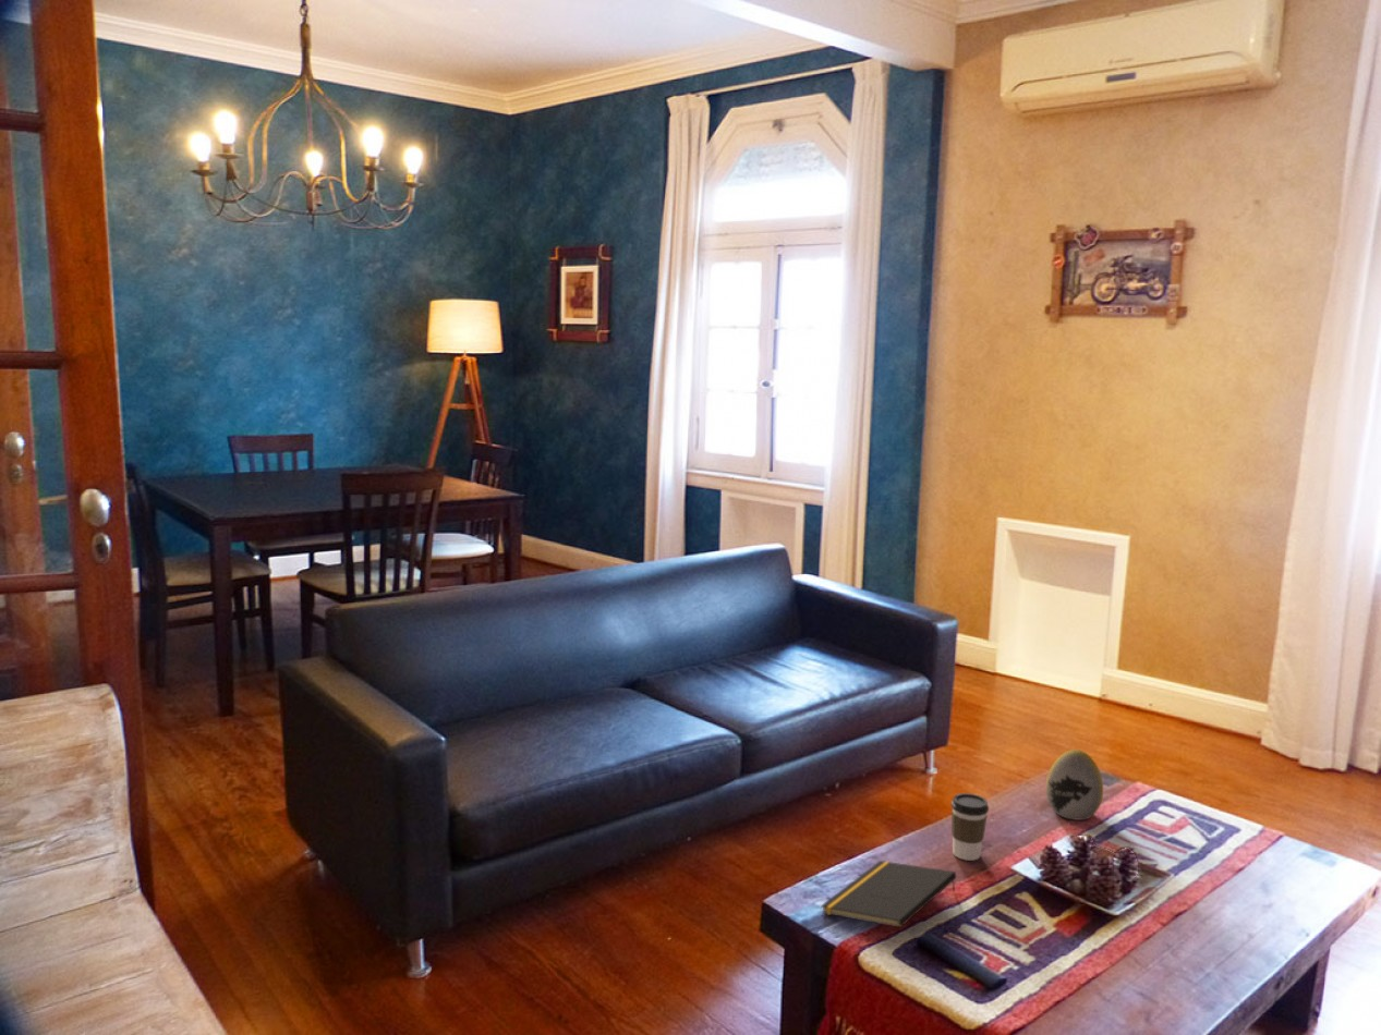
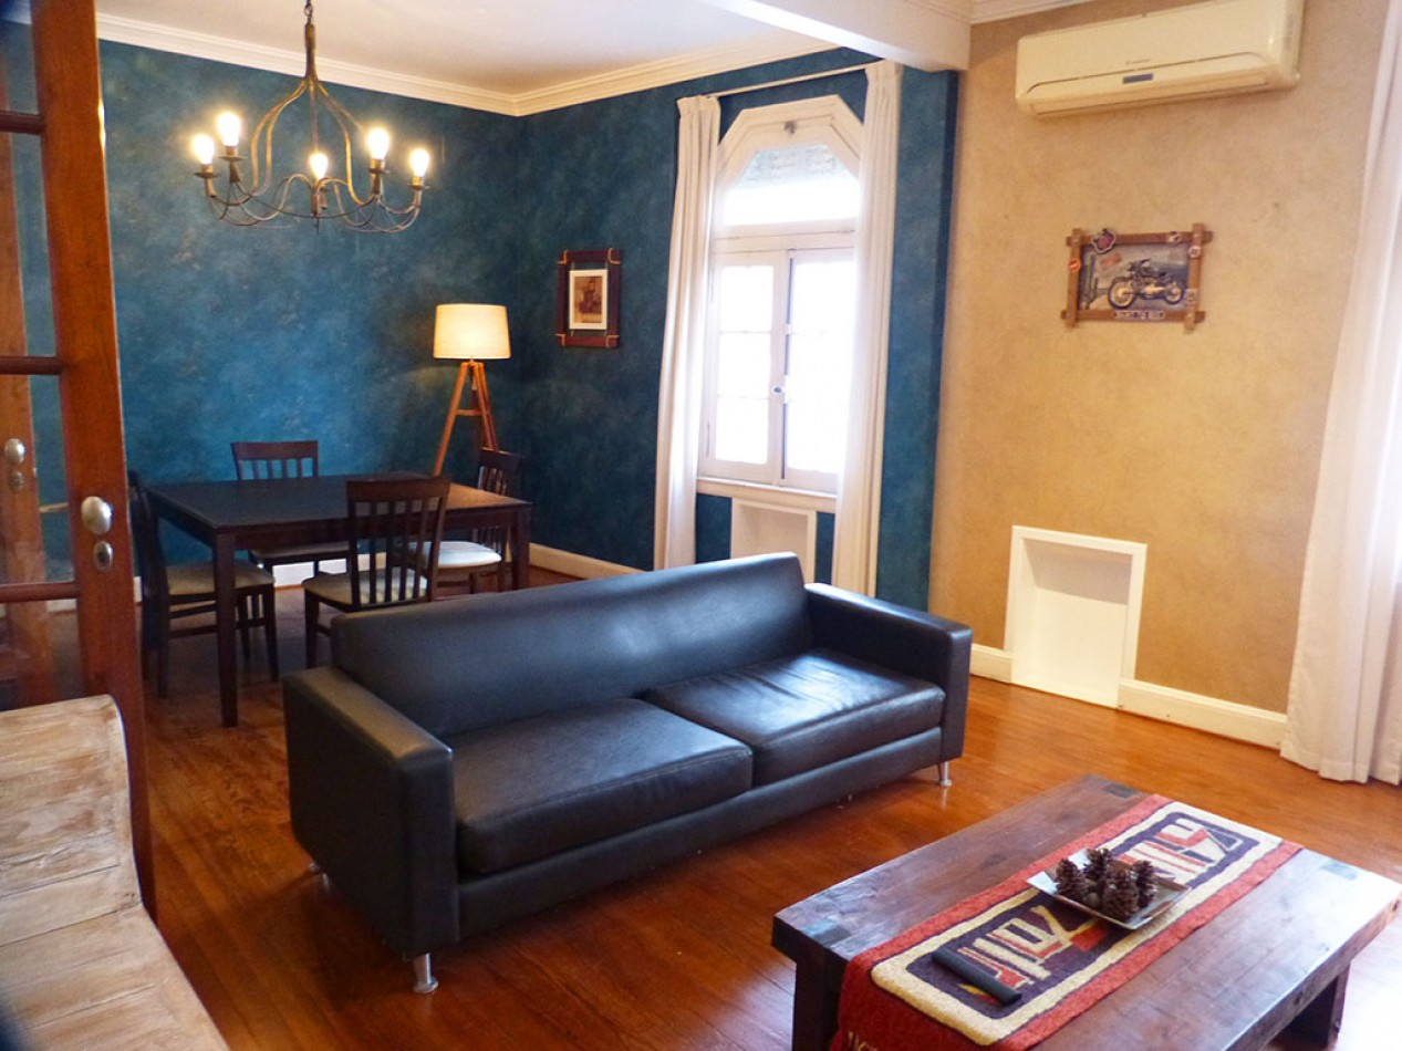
- notepad (889, 891)
- decorative egg (1075, 781)
- coffee cup (968, 827)
